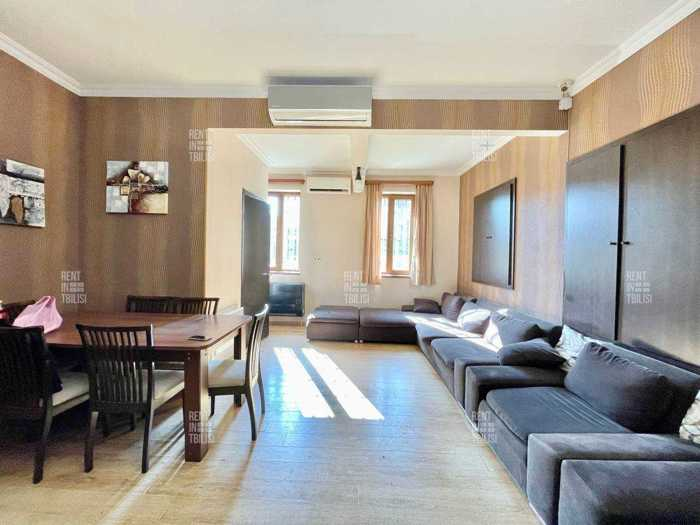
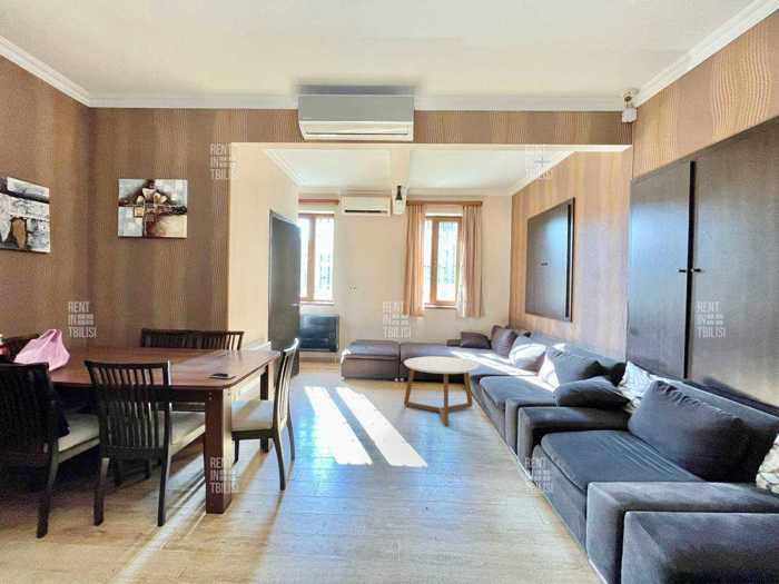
+ coffee table (444, 387)
